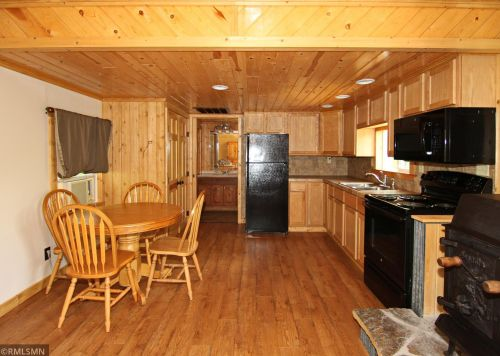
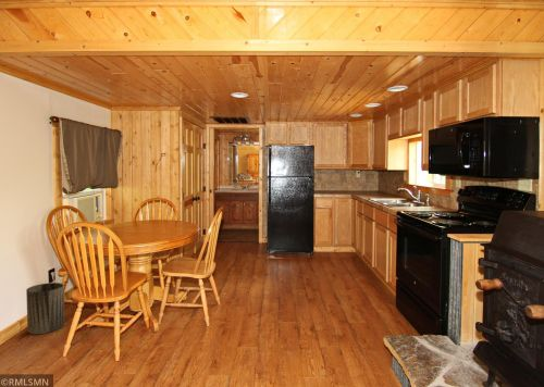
+ trash can (46, 307)
